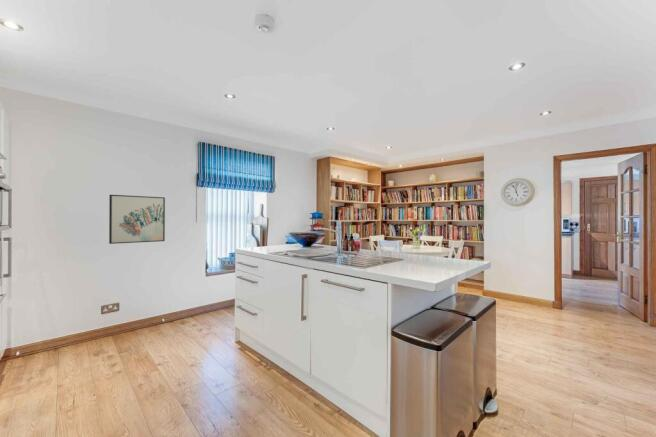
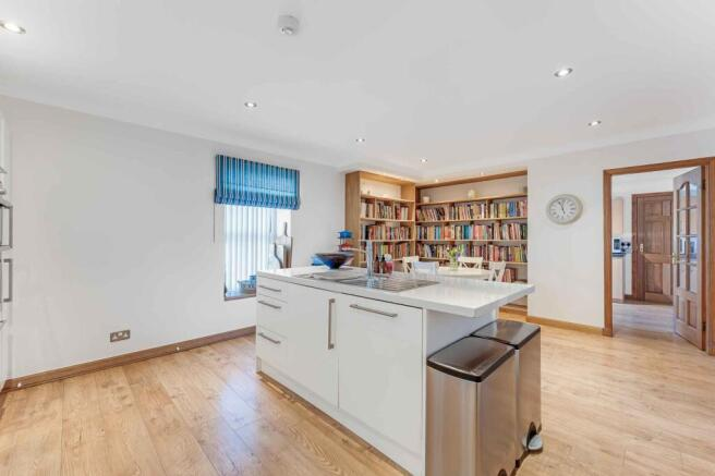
- wall art (138, 219)
